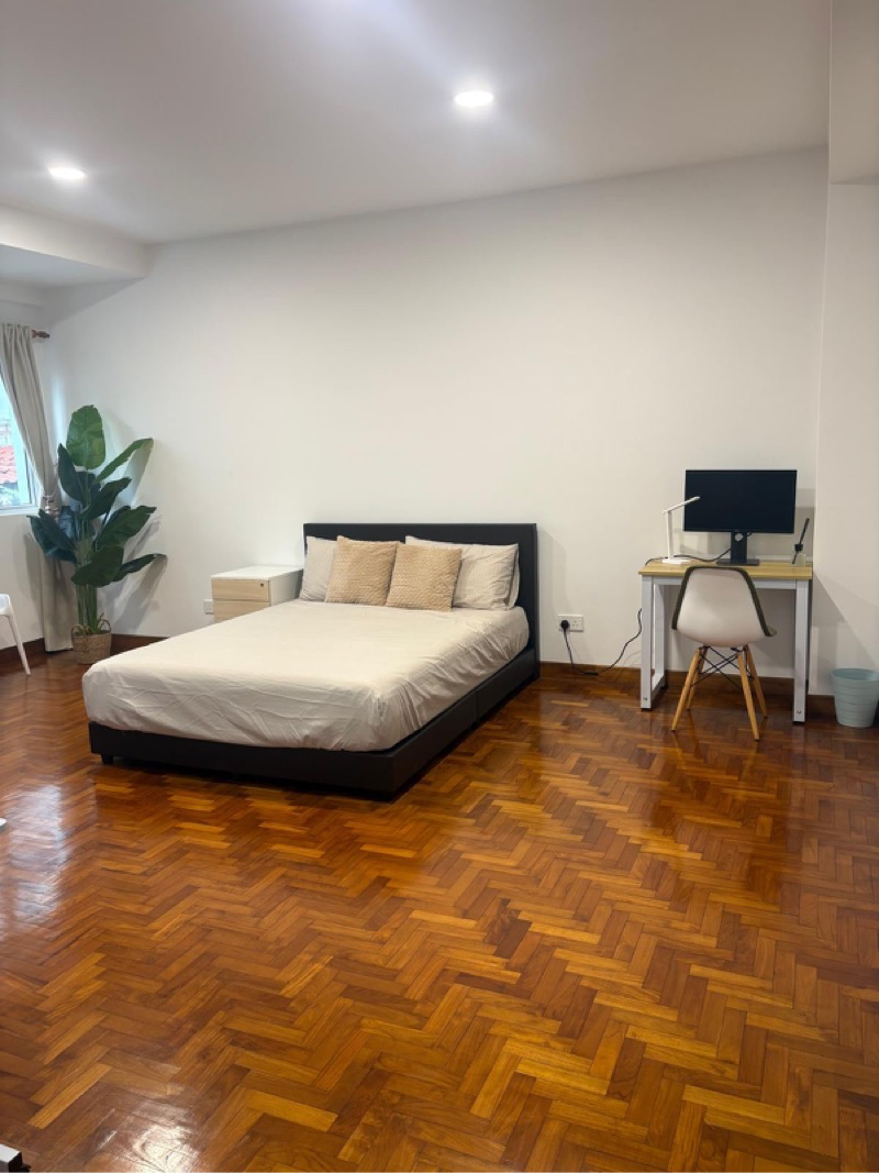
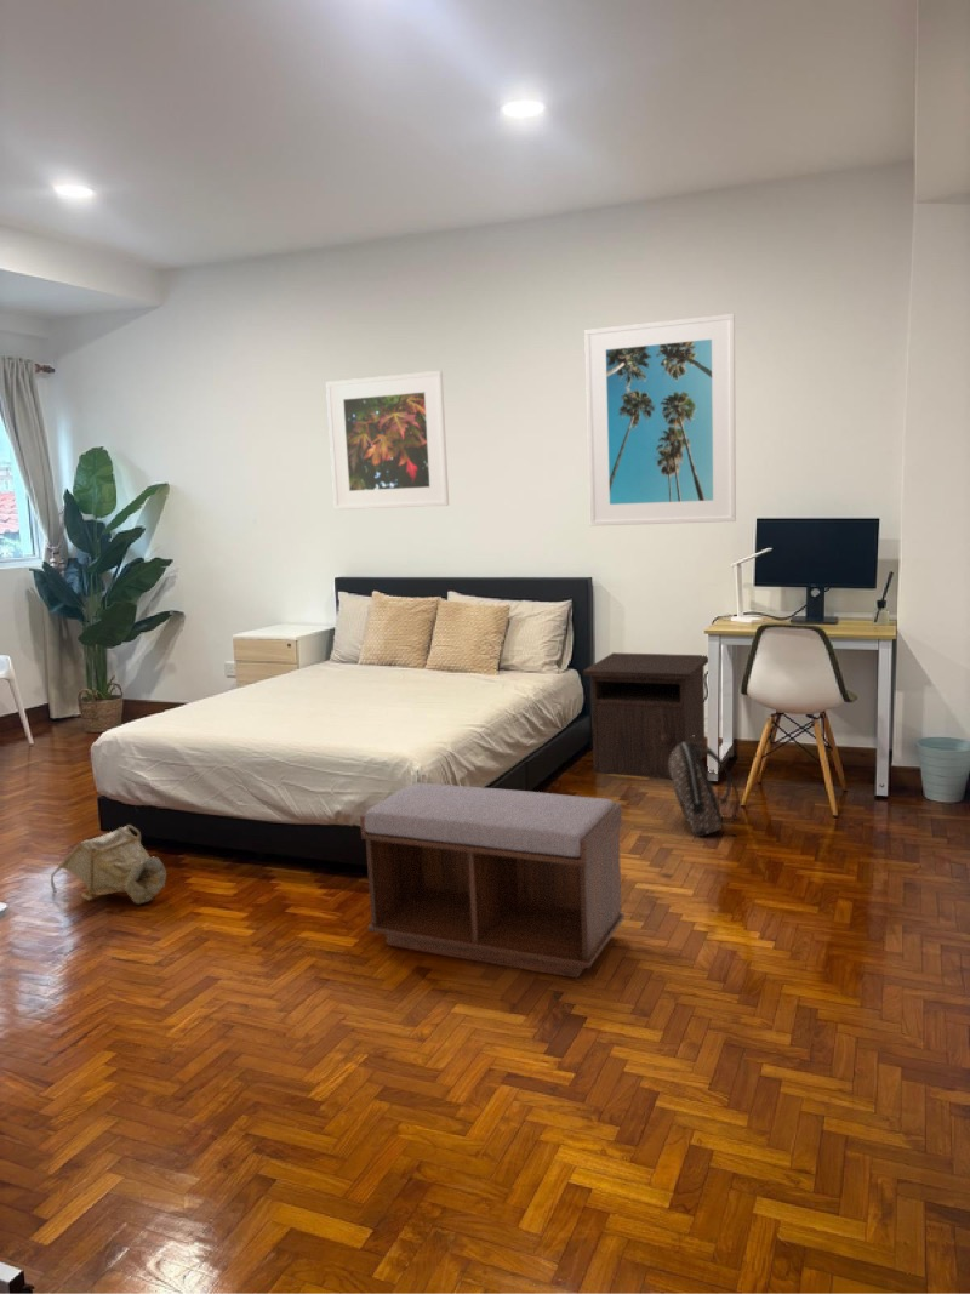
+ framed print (386, 443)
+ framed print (658, 424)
+ bag (108, 862)
+ nightstand (649, 713)
+ backpack (702, 781)
+ bench (492, 871)
